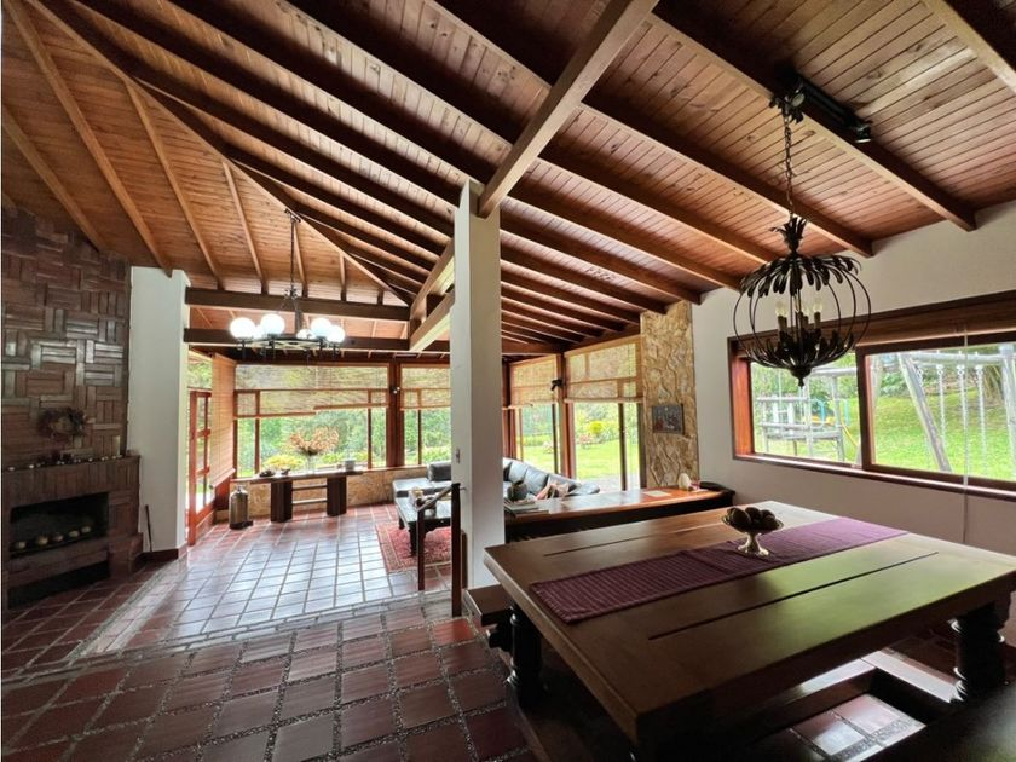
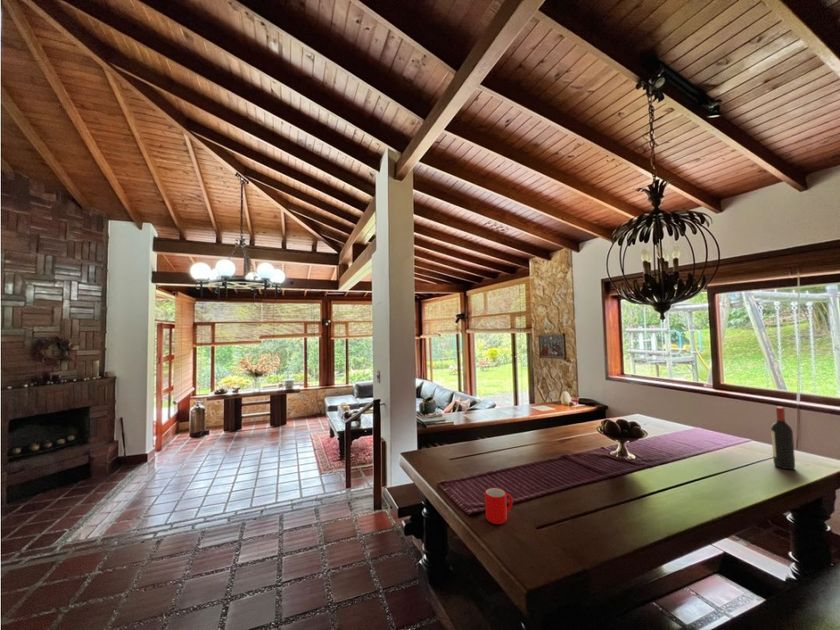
+ wine bottle (782, 436)
+ cup (499, 504)
